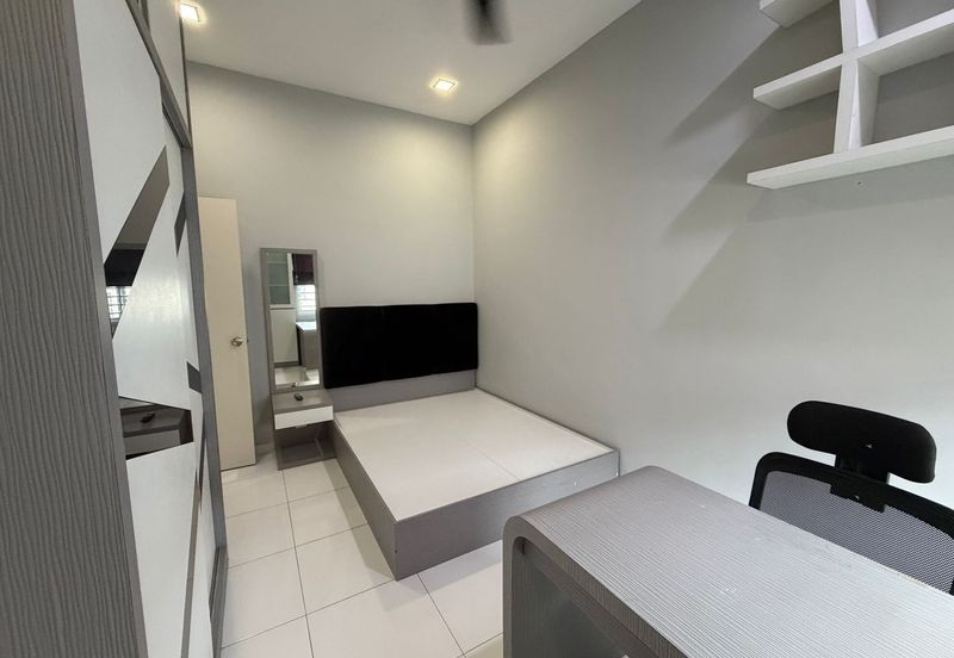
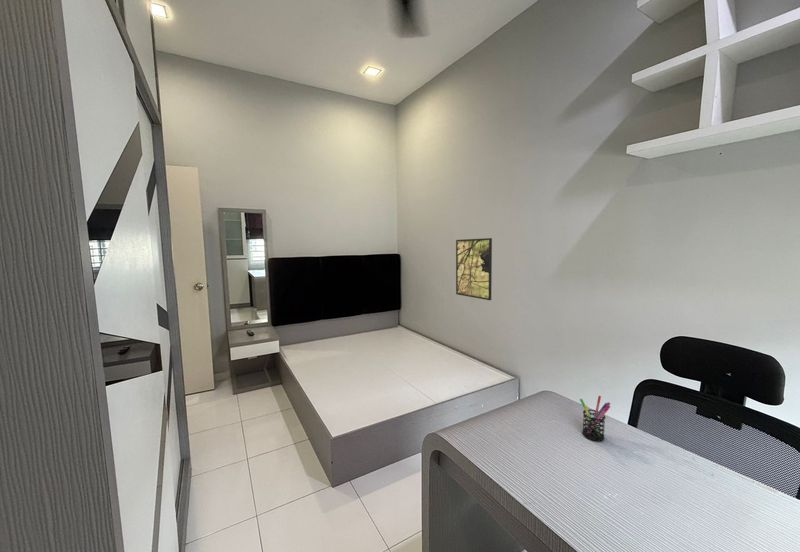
+ pen holder (592, 414)
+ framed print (472, 268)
